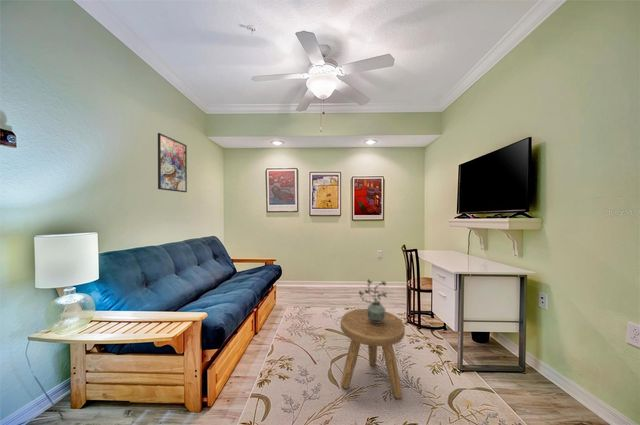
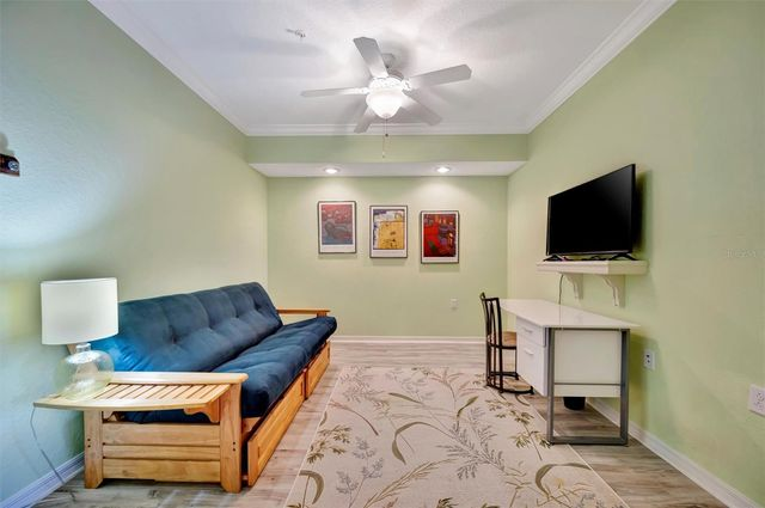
- stool (371, 350)
- potted plant (374, 299)
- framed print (173, 165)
